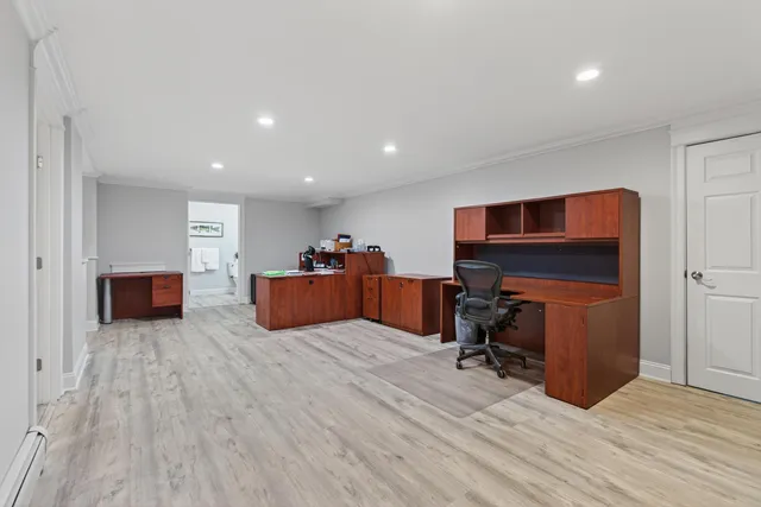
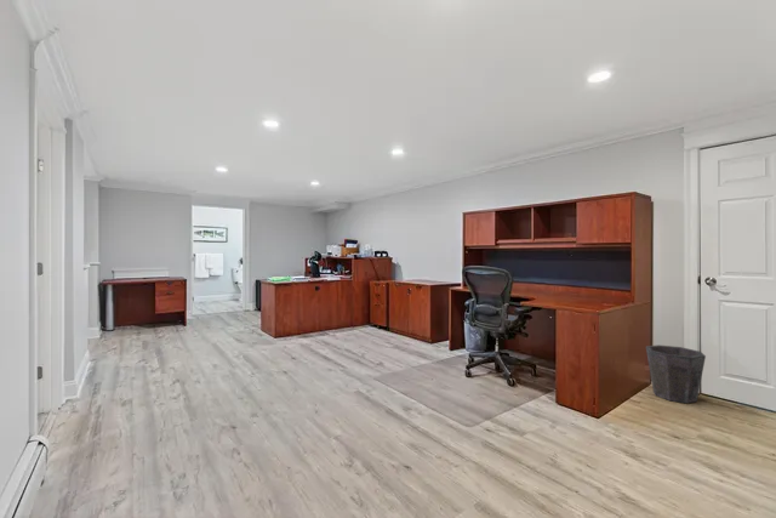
+ waste bin (674, 372)
